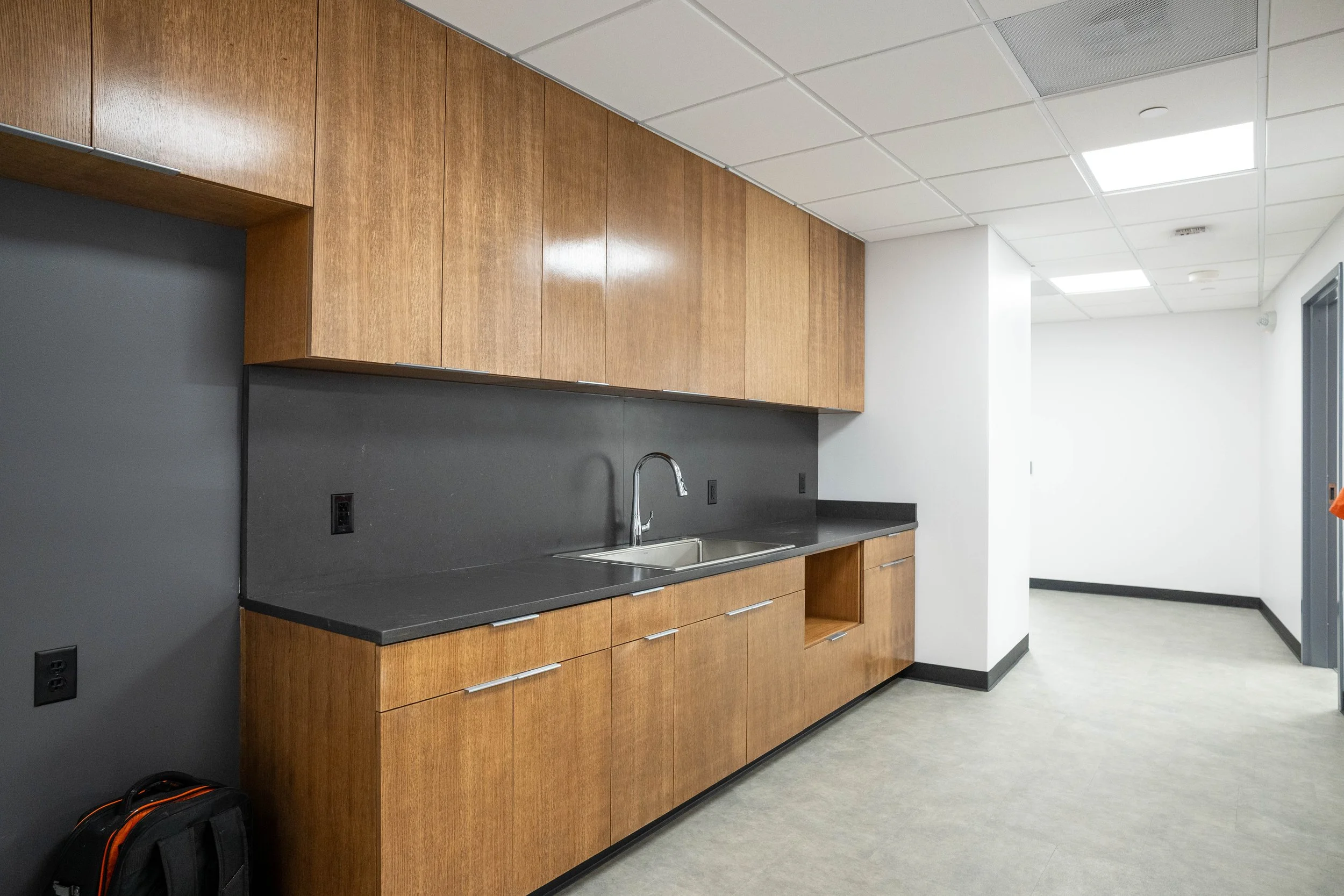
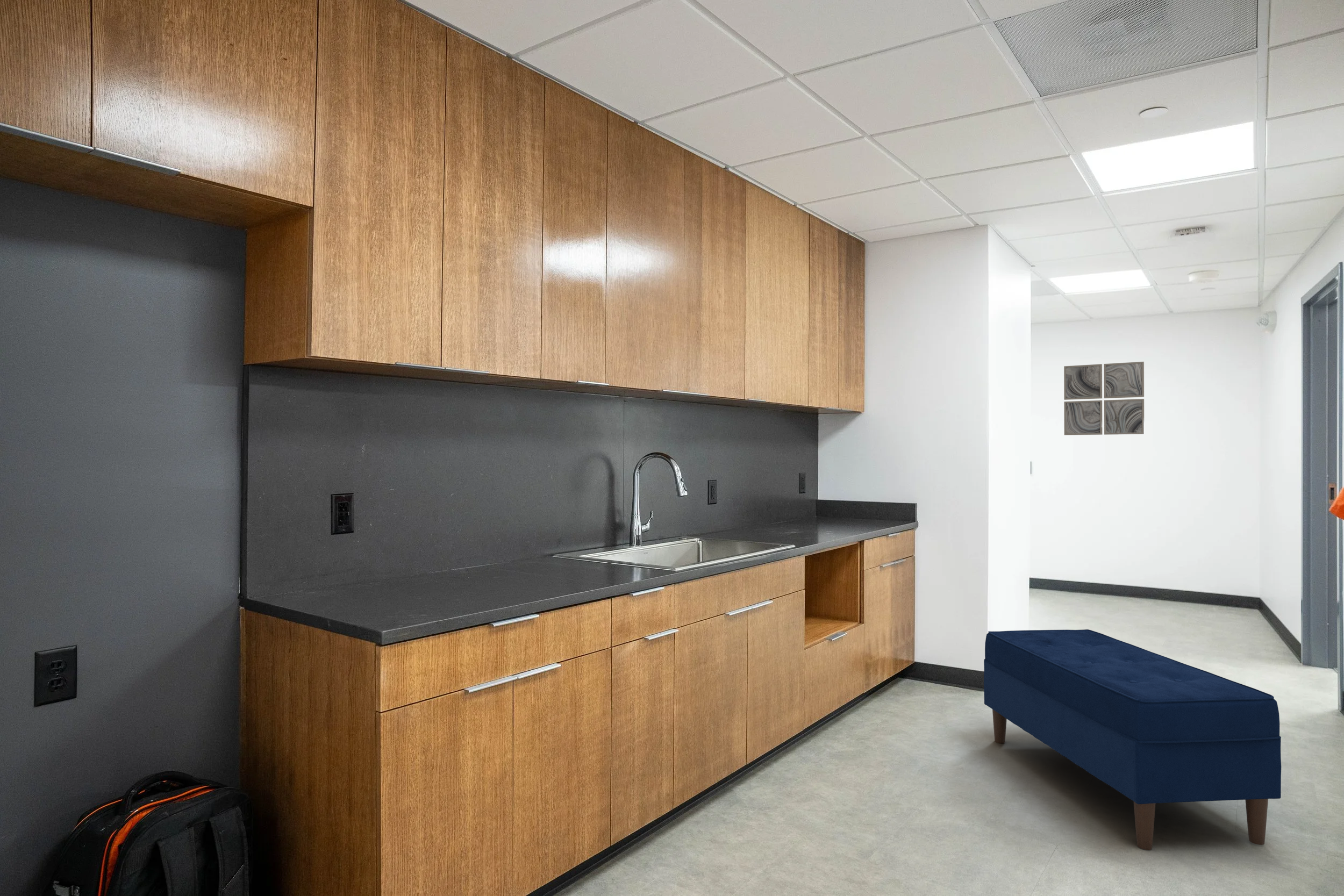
+ wall art (1104, 398)
+ bench (1109, 721)
